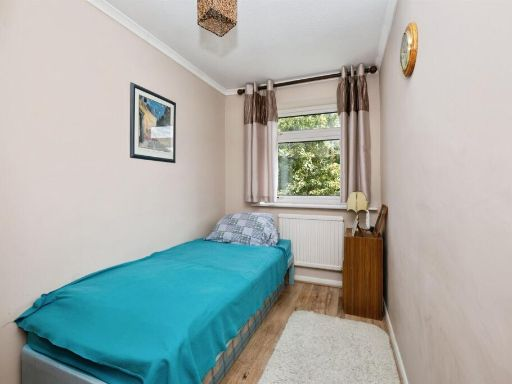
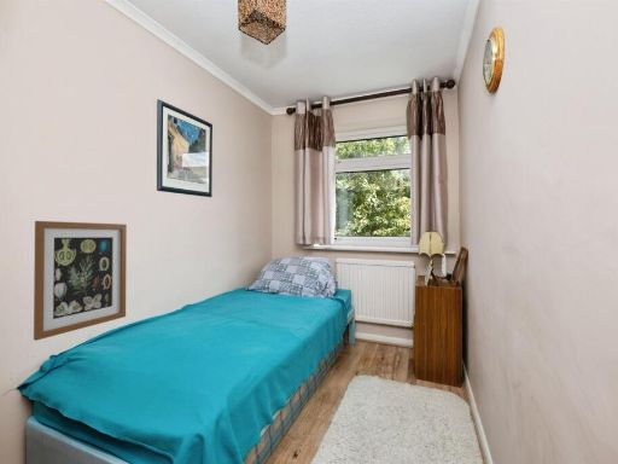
+ wall art (86, 274)
